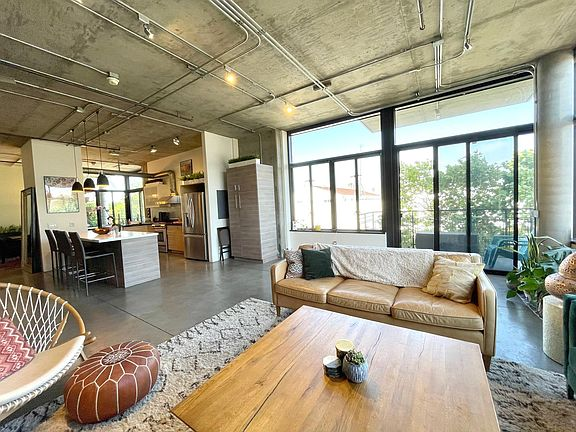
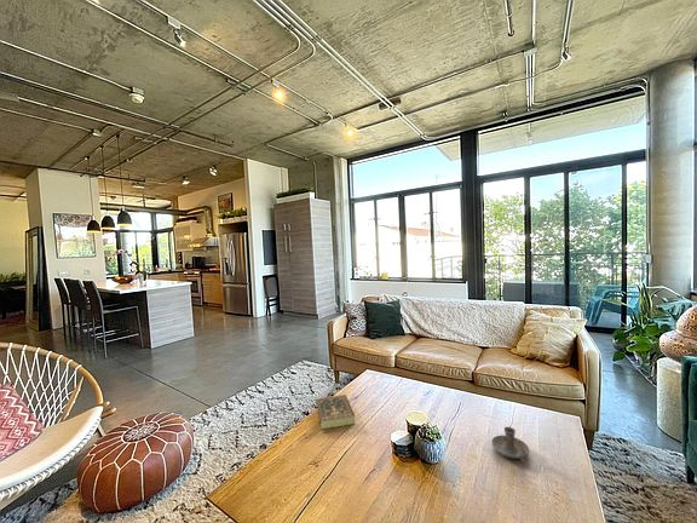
+ book (334, 410)
+ candle holder (512, 442)
